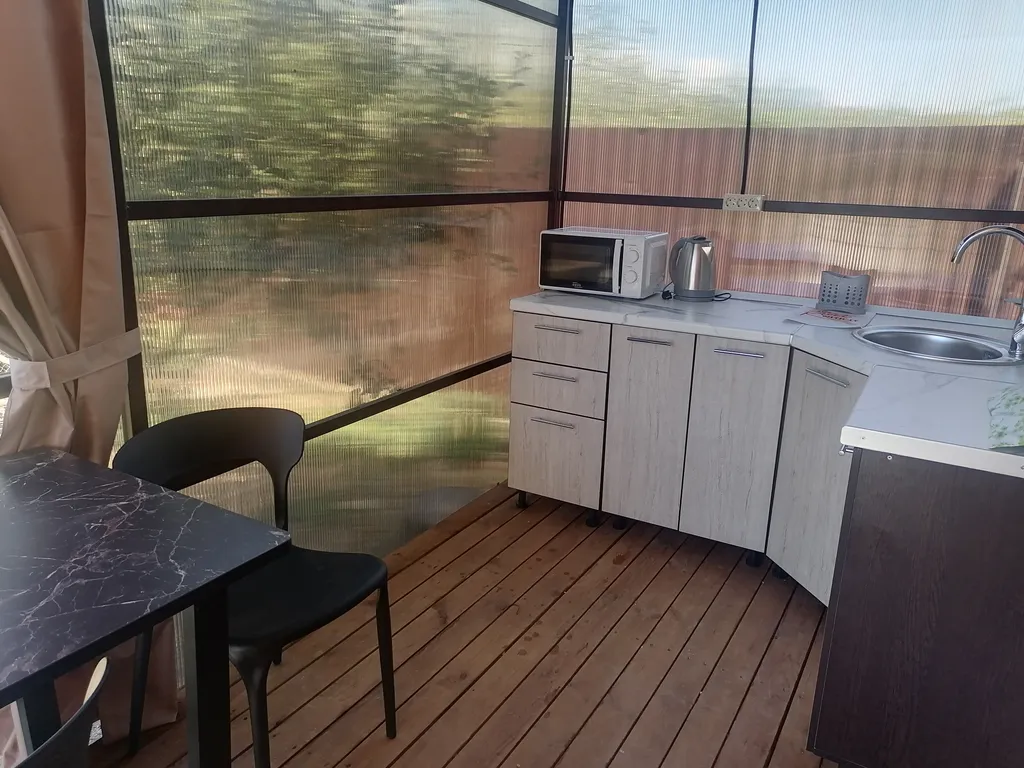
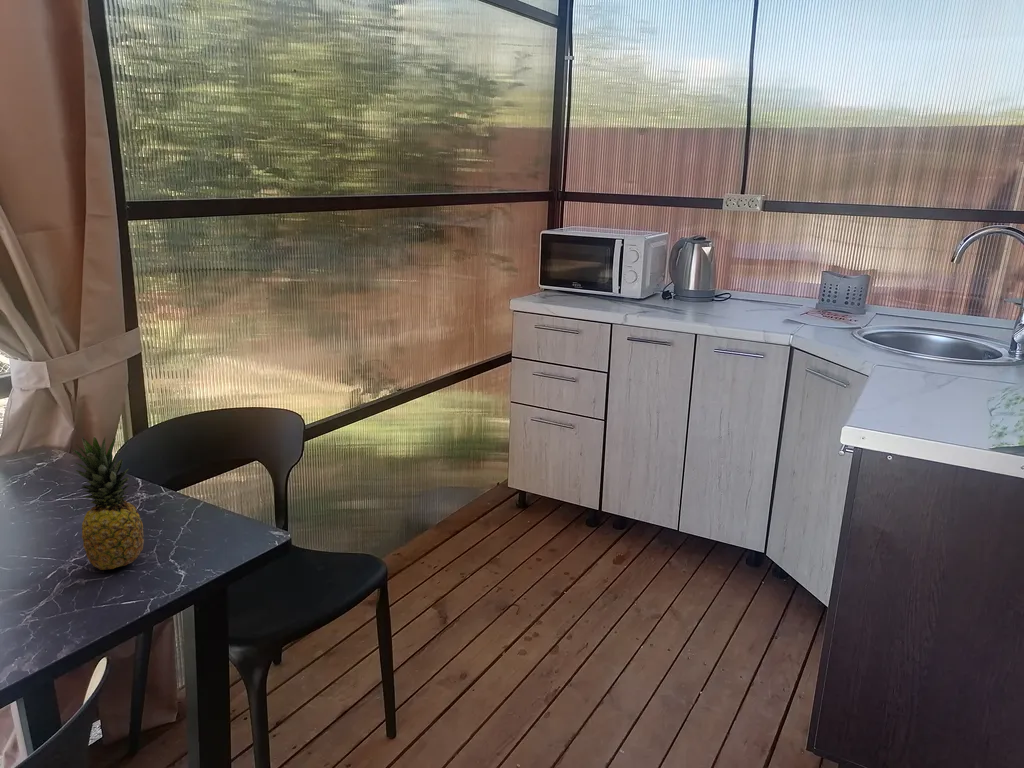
+ fruit (109, 500)
